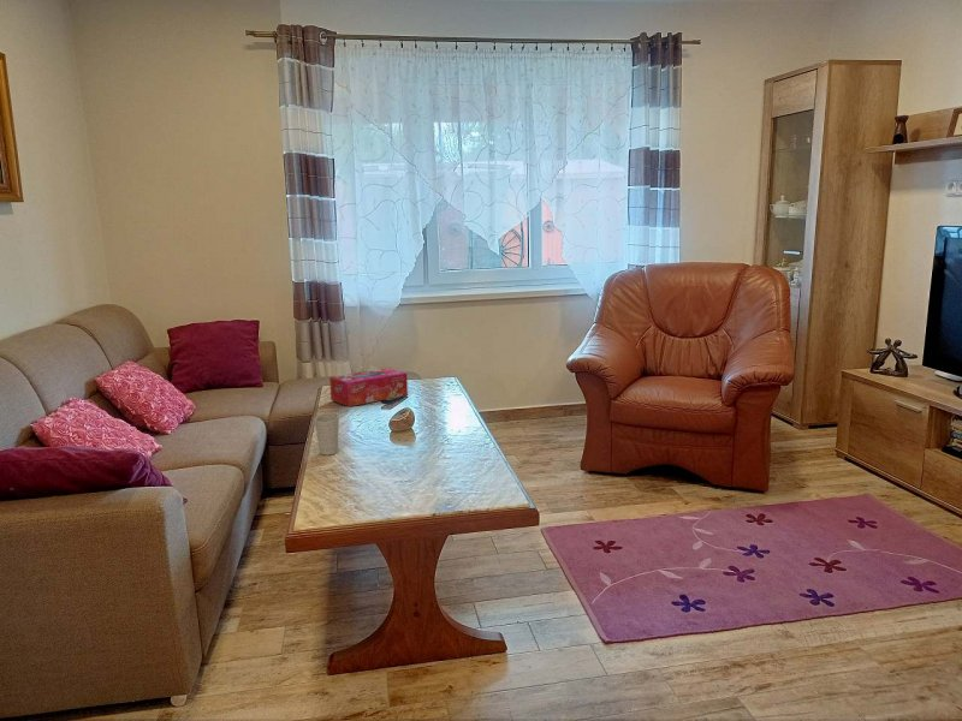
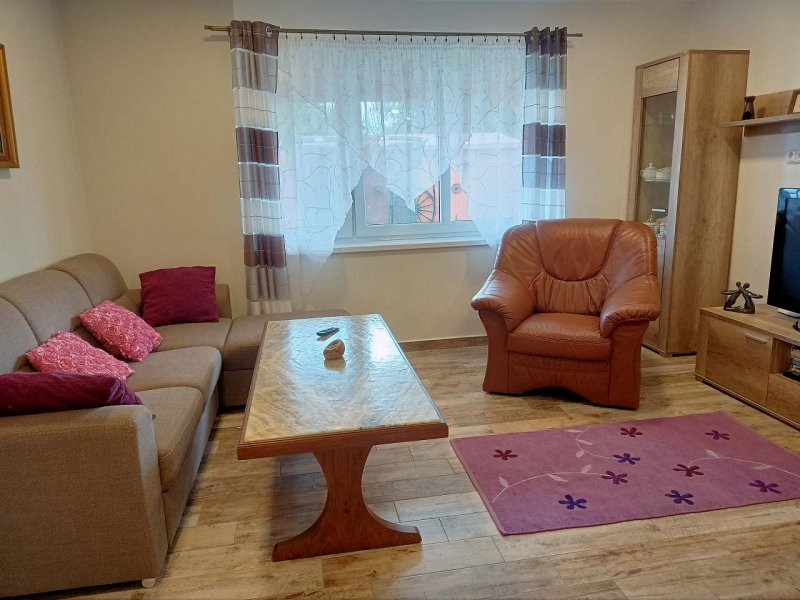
- cup (327, 433)
- tissue box (369, 386)
